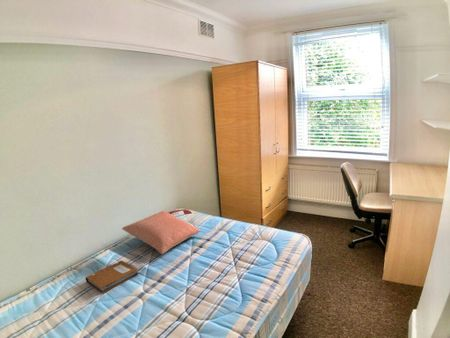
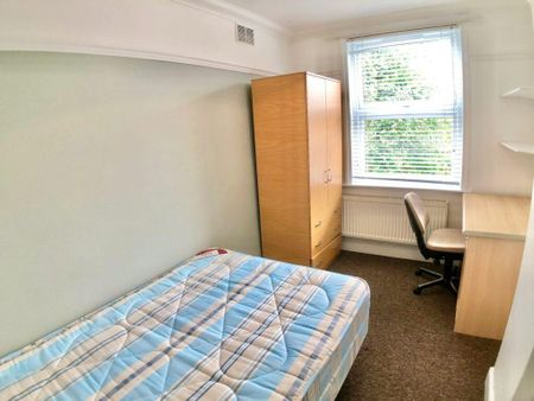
- pillow (162, 229)
- notebook (113, 274)
